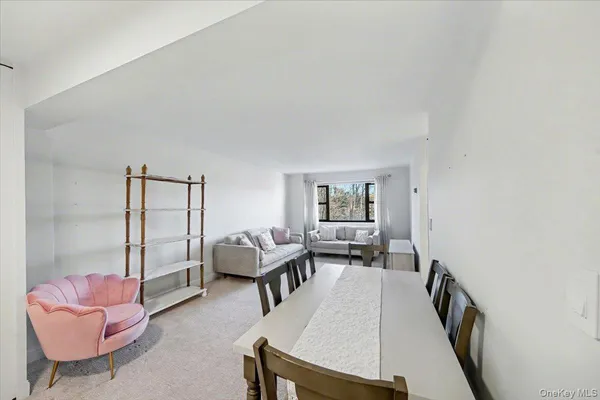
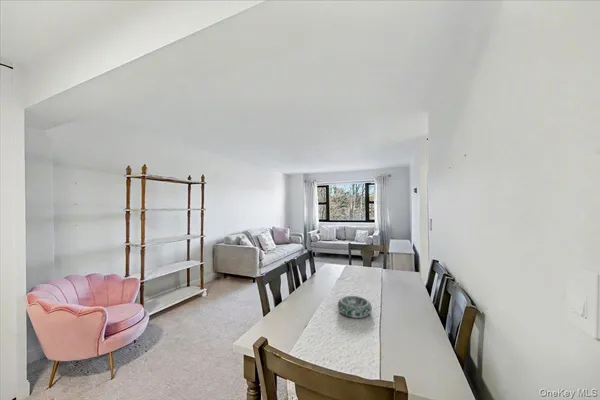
+ decorative bowl (354, 306)
